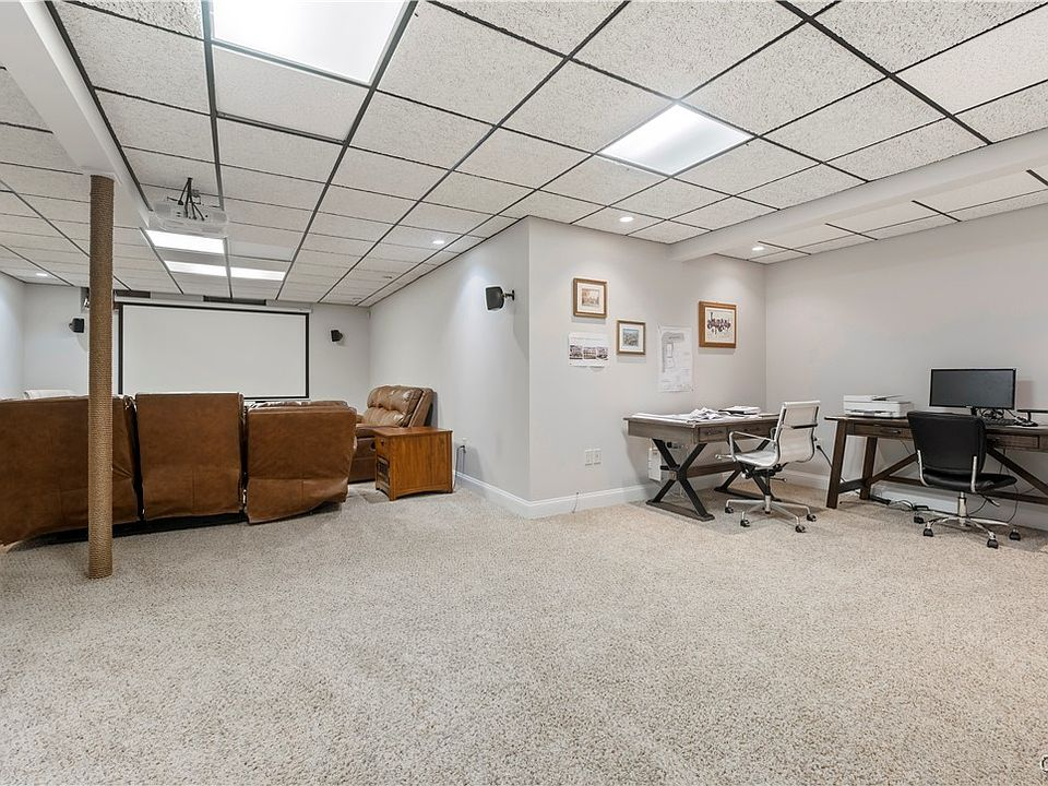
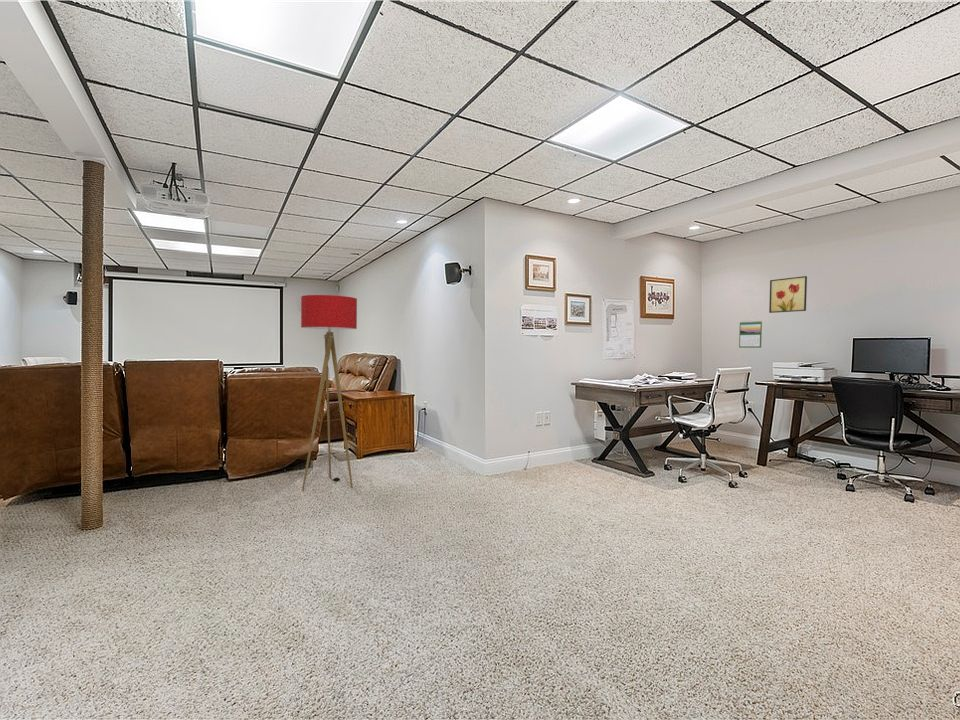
+ wall art (787, 295)
+ floor lamp (328, 391)
+ calendar (750, 334)
